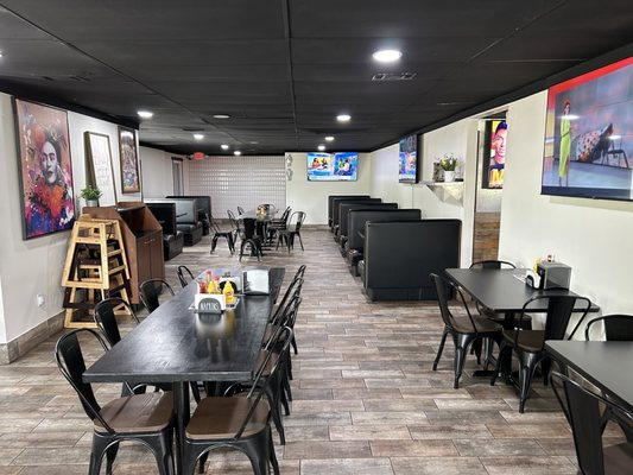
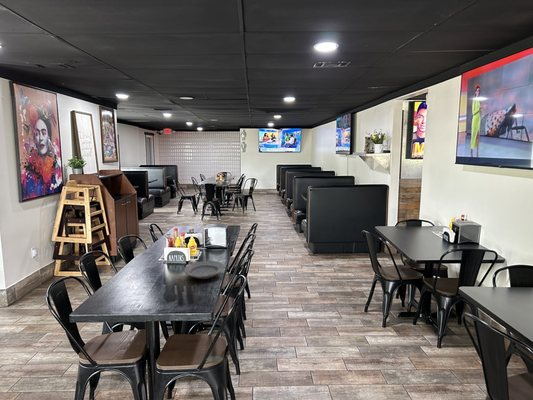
+ plate (204, 271)
